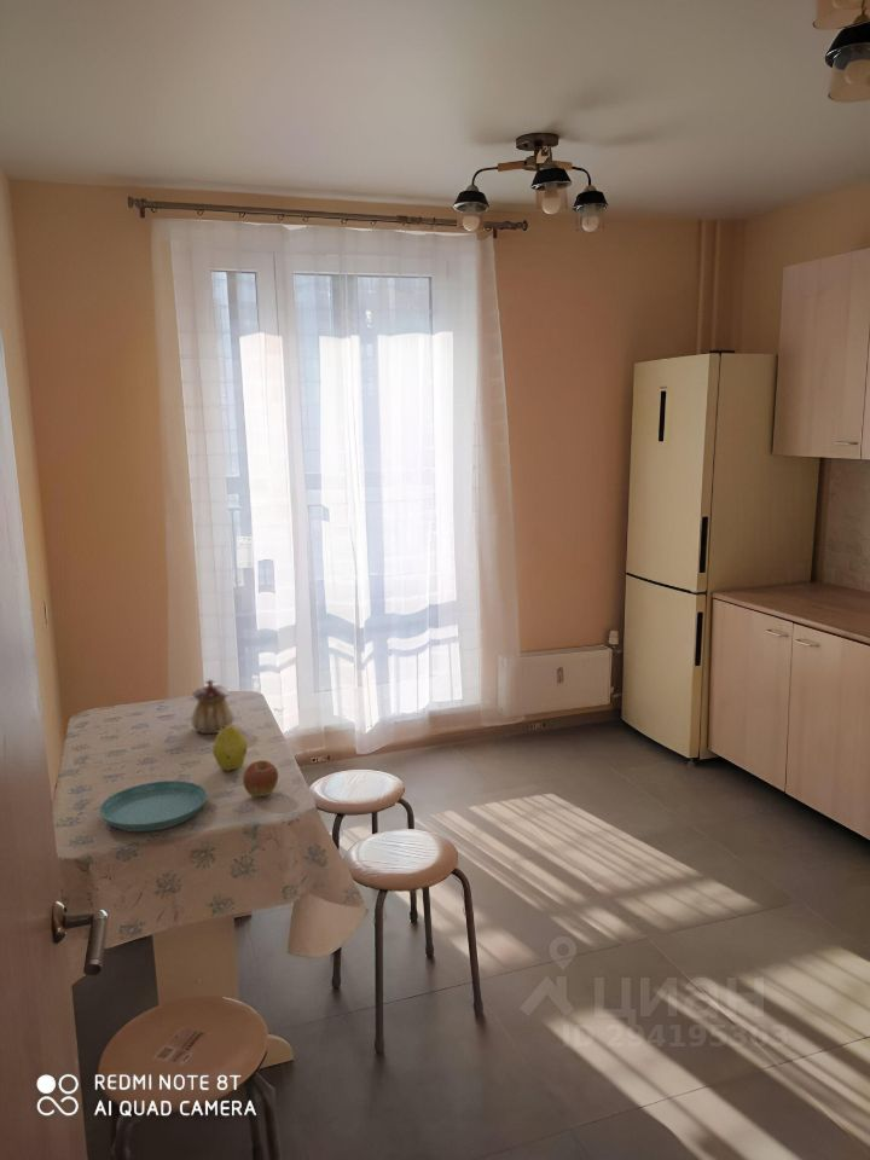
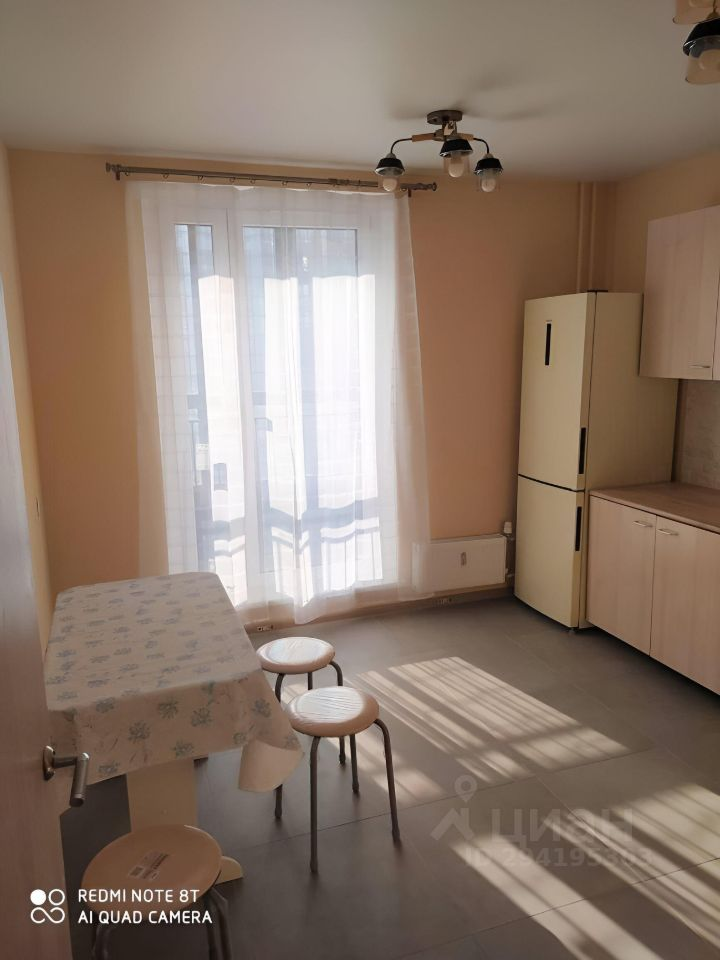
- apple (260, 778)
- fruit (230, 746)
- teapot (211, 704)
- saucer (155, 807)
